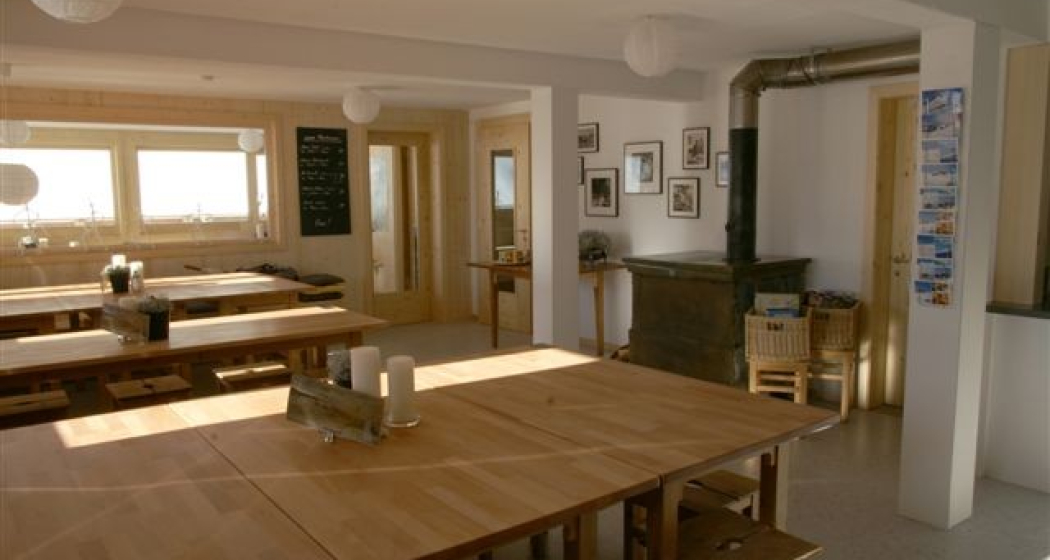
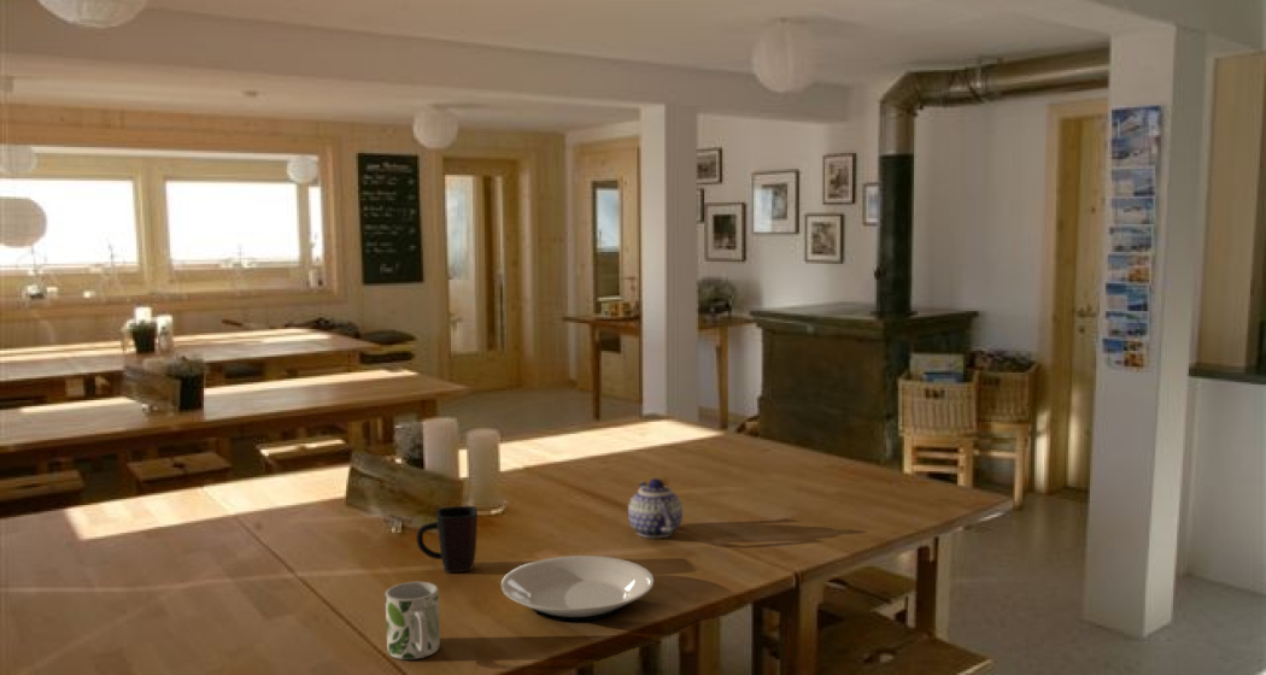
+ mug (415, 623)
+ mug (450, 540)
+ plate (578, 591)
+ teapot (655, 505)
